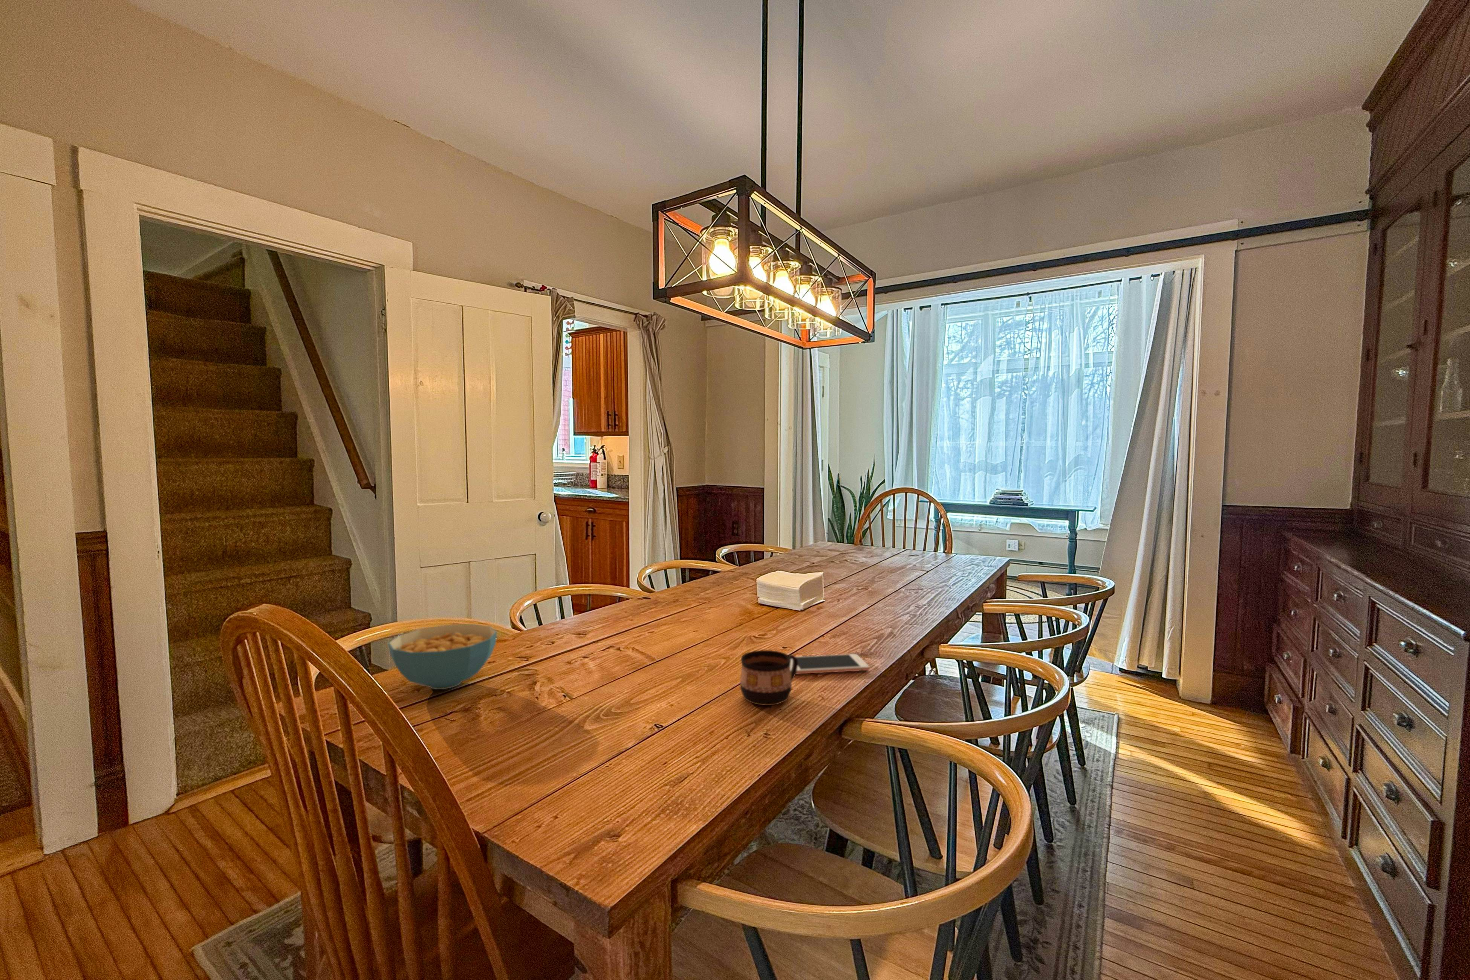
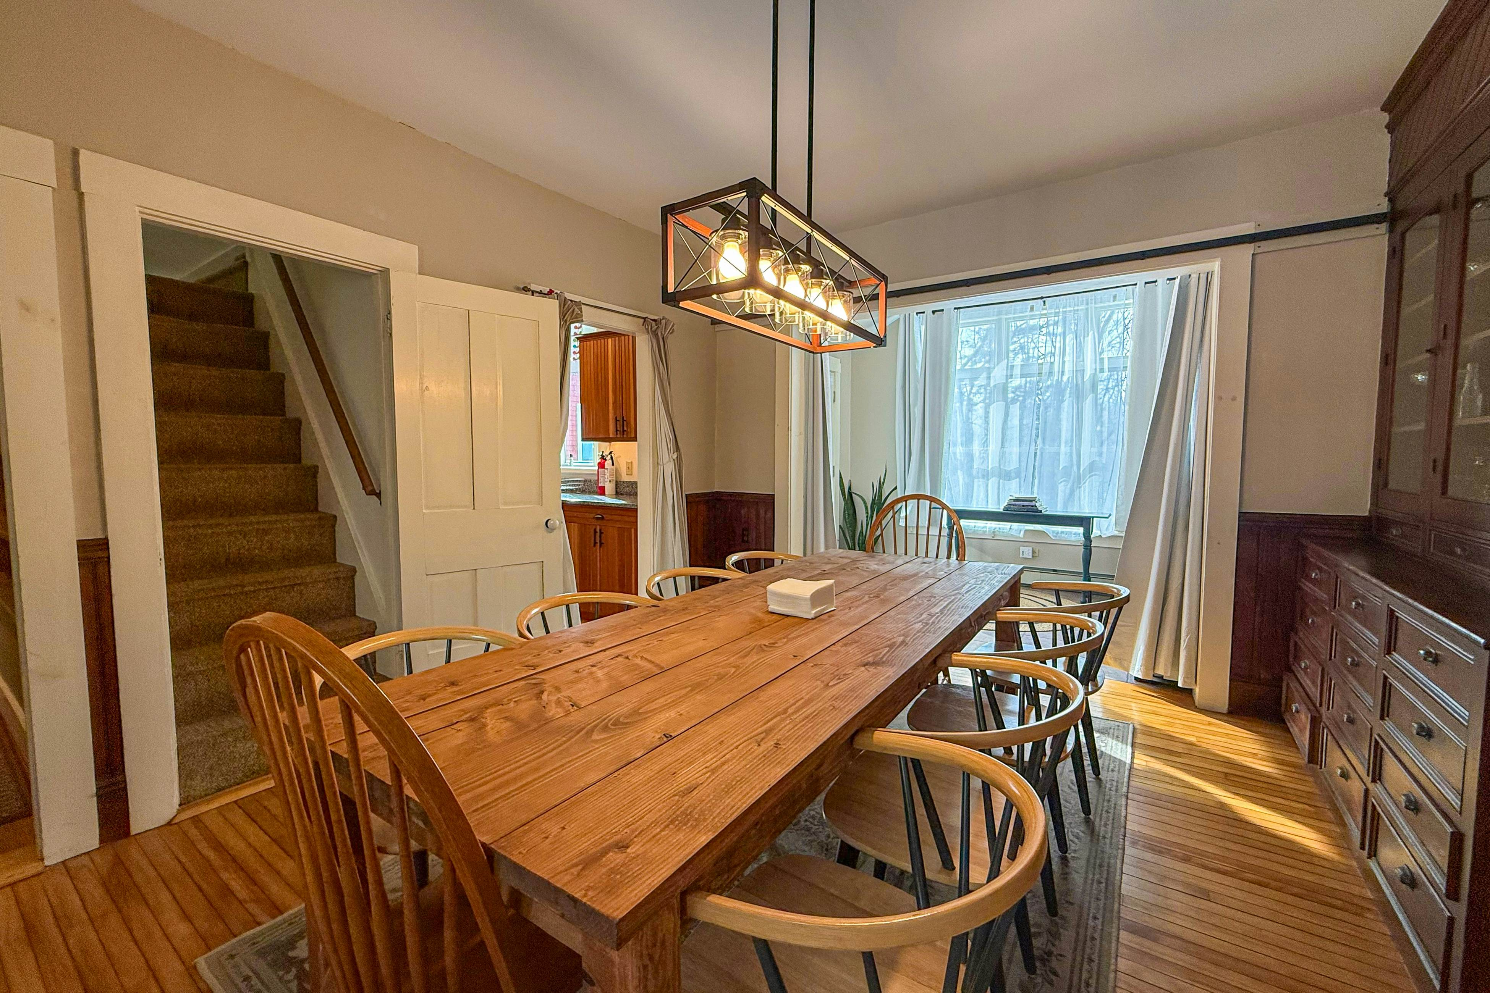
- cereal bowl (445, 661)
- cup (769, 678)
- cell phone (824, 664)
